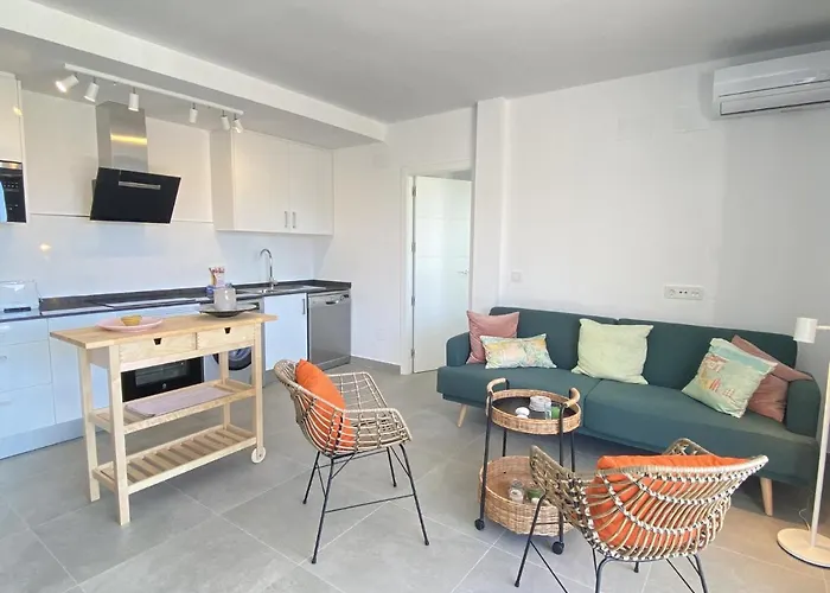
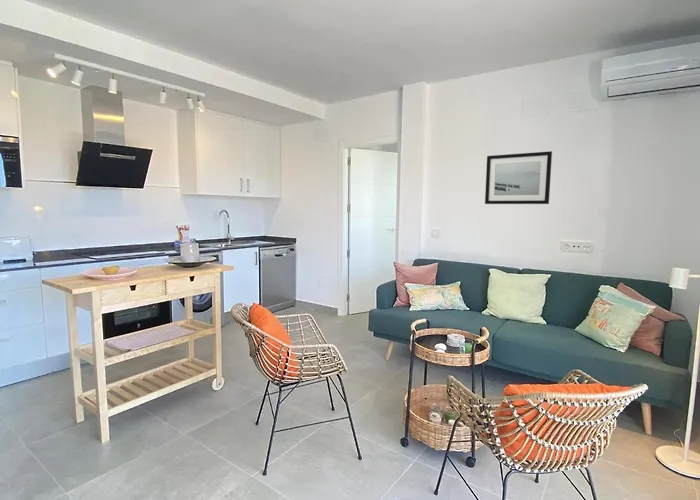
+ wall art (516, 179)
